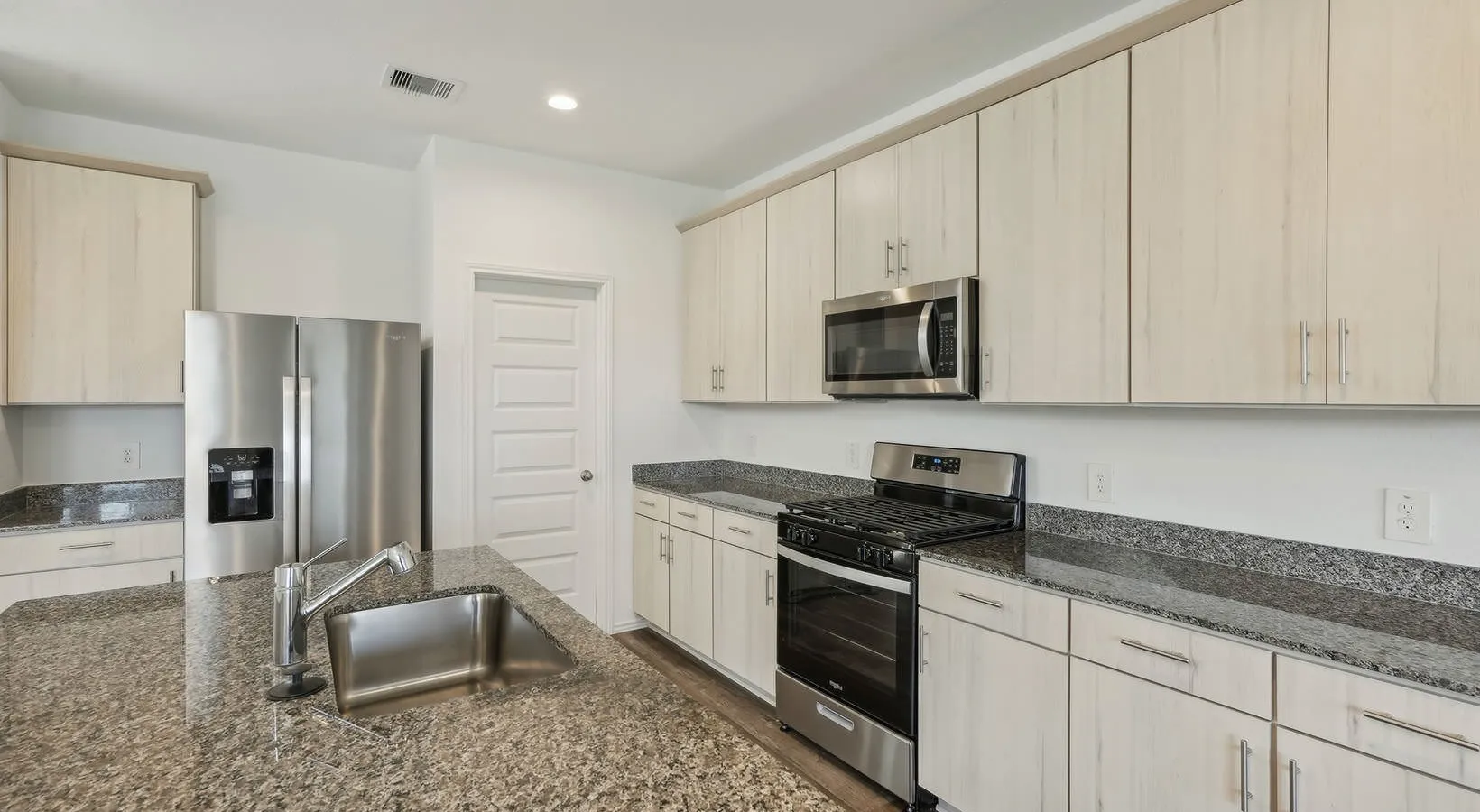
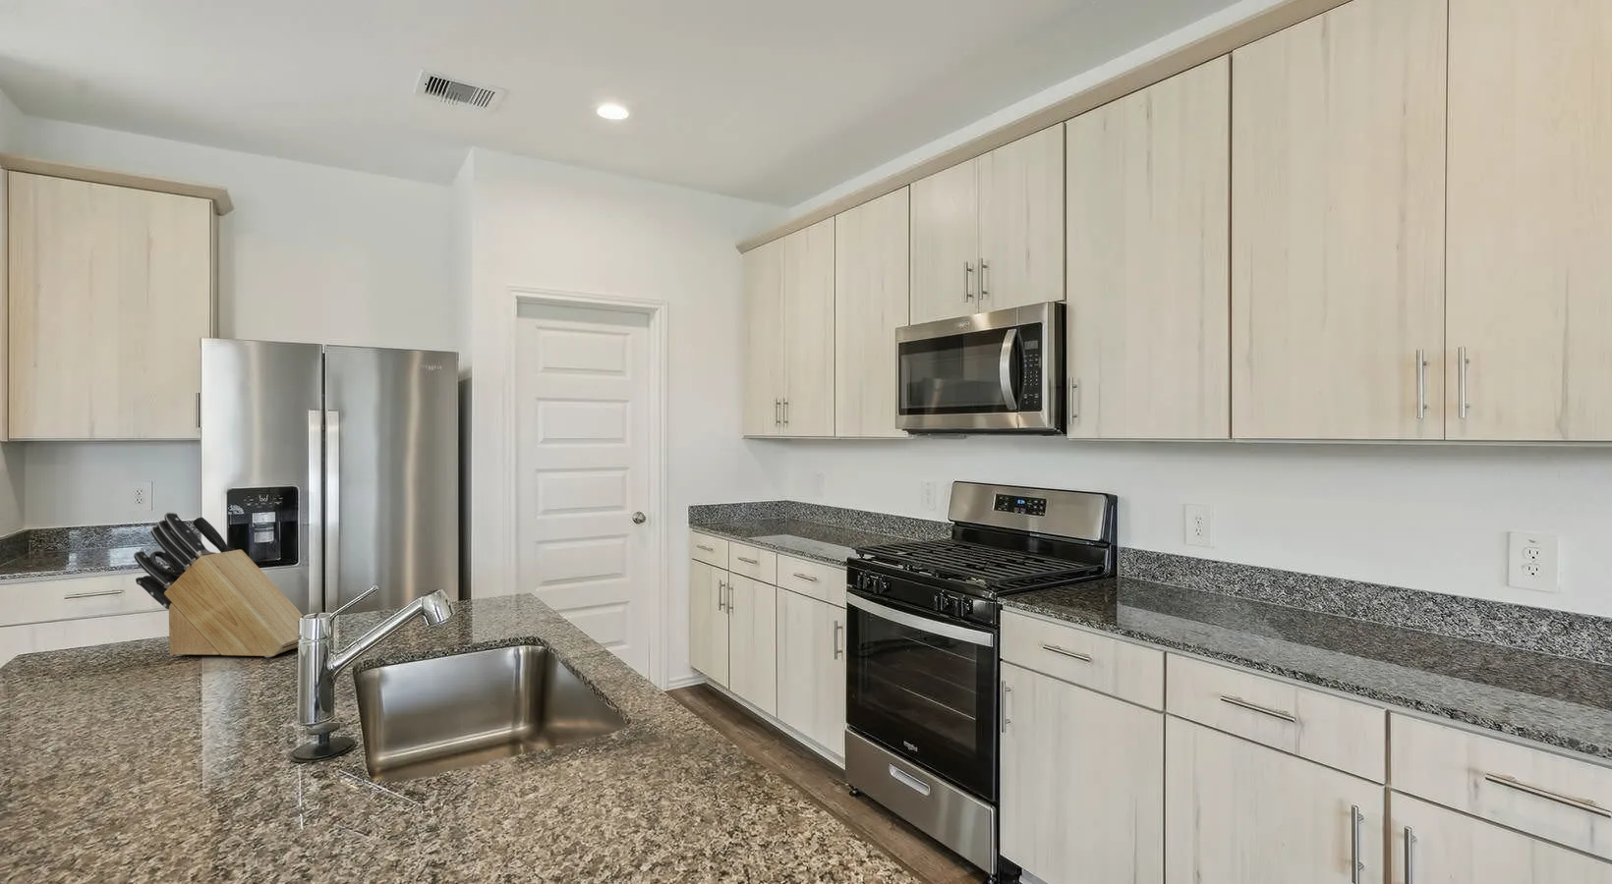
+ knife block (227, 580)
